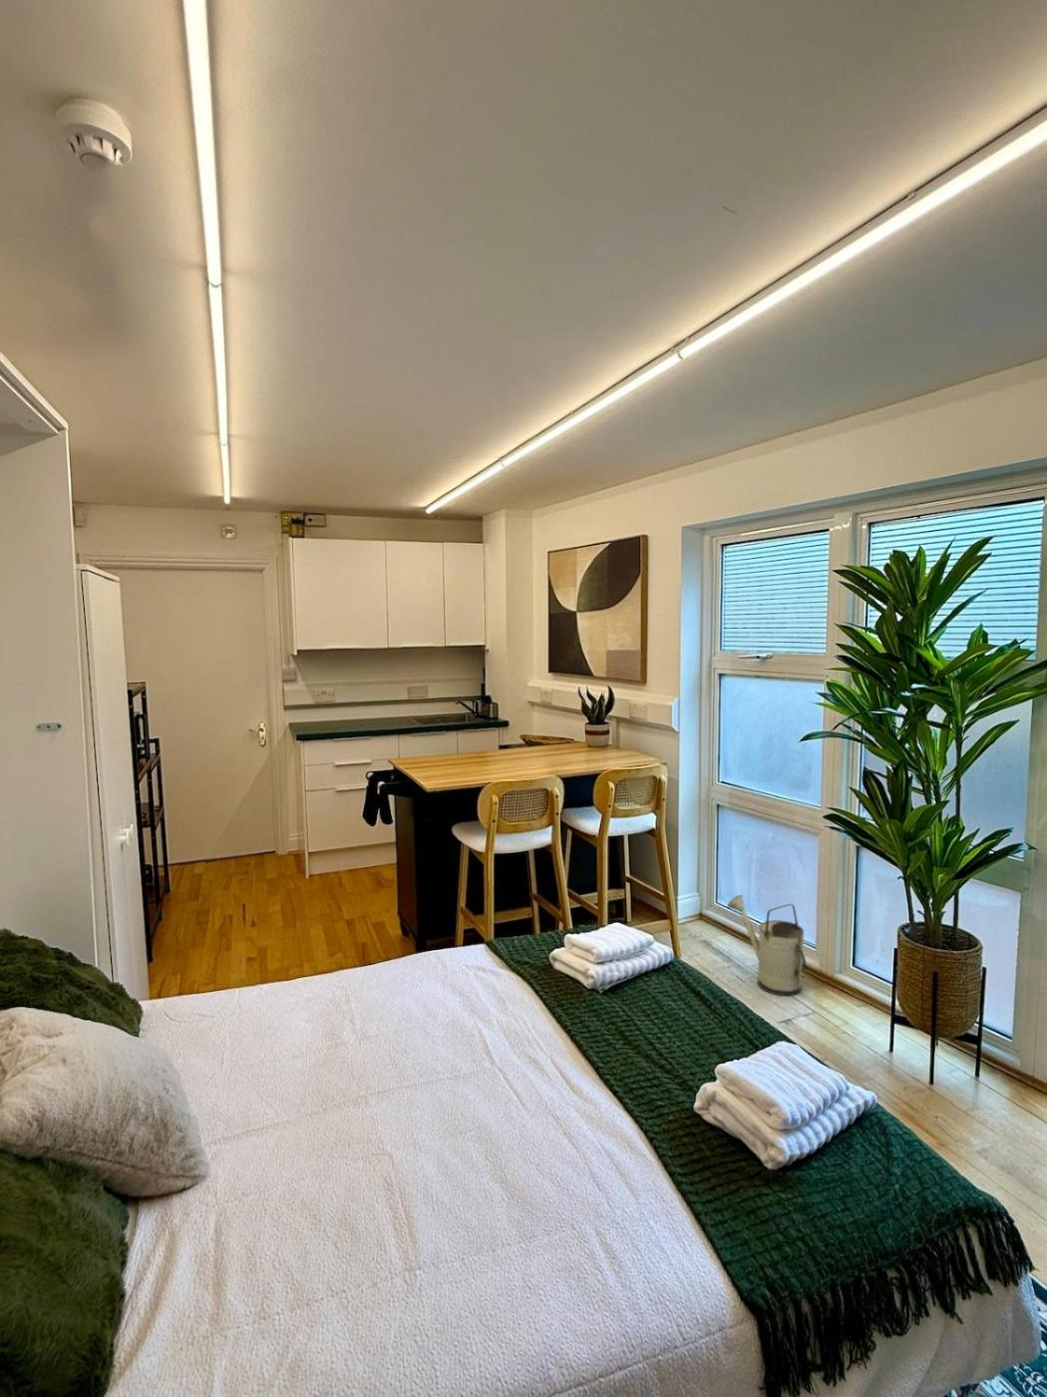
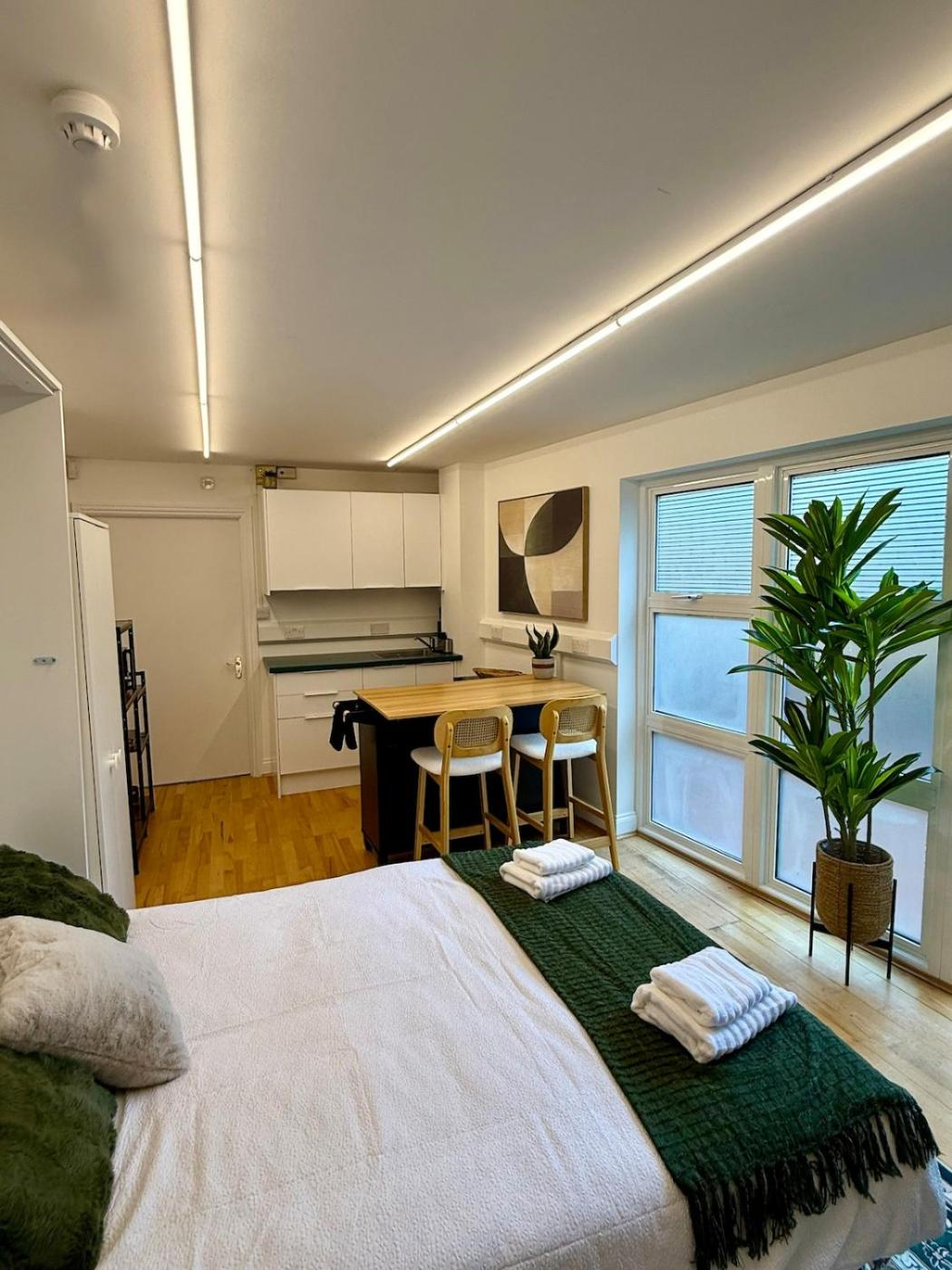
- watering can (765, 939)
